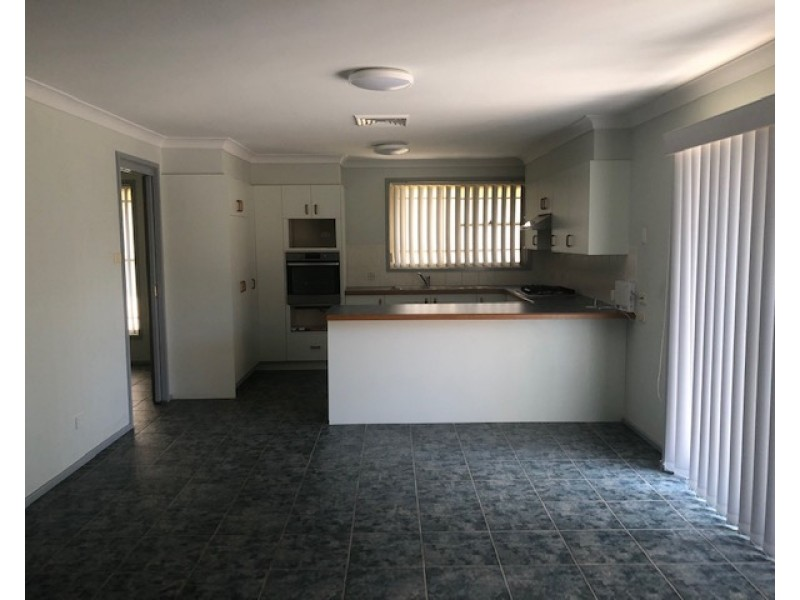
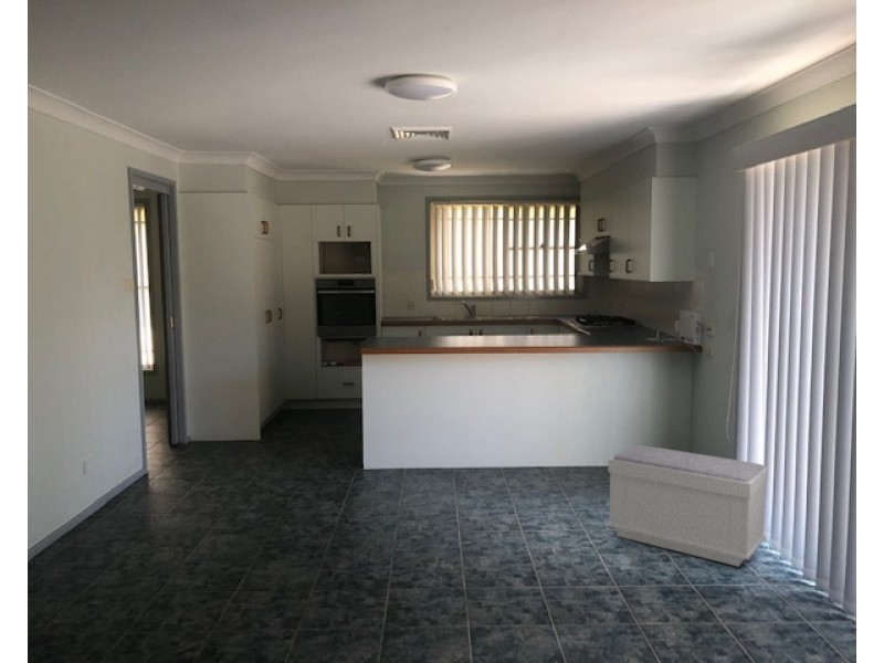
+ bench (685, 499)
